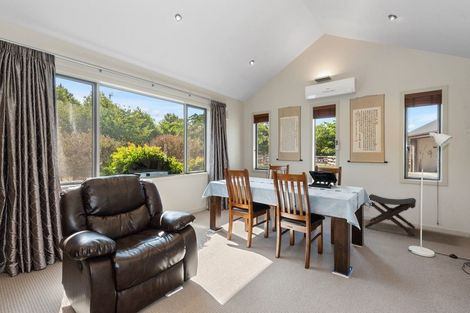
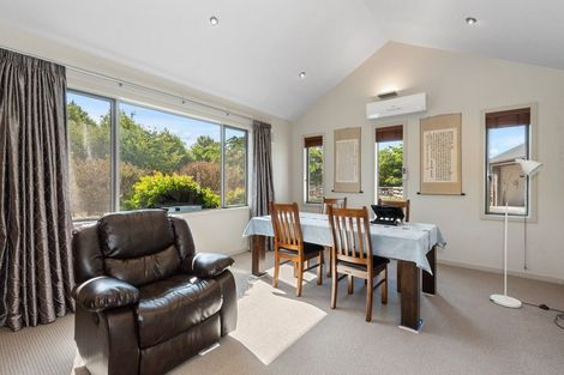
- footstool (389, 212)
